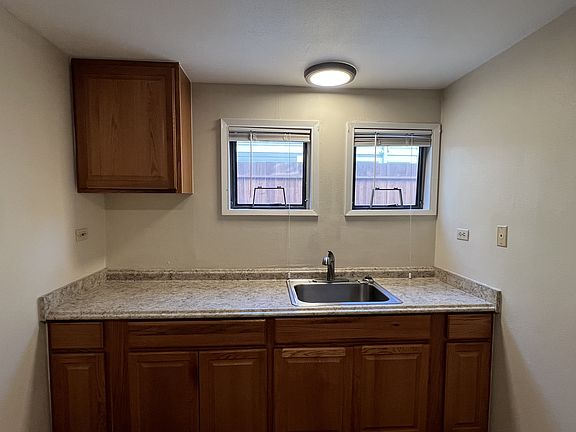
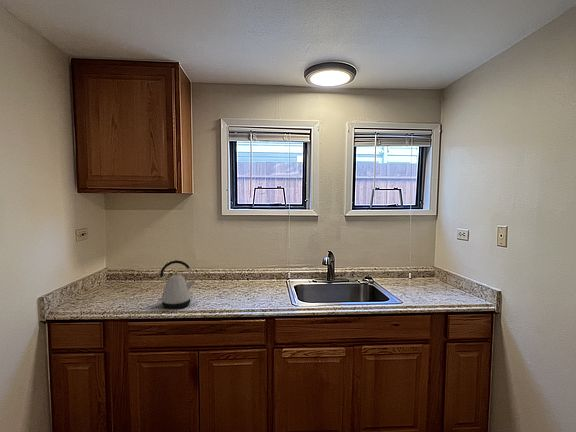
+ kettle (177, 282)
